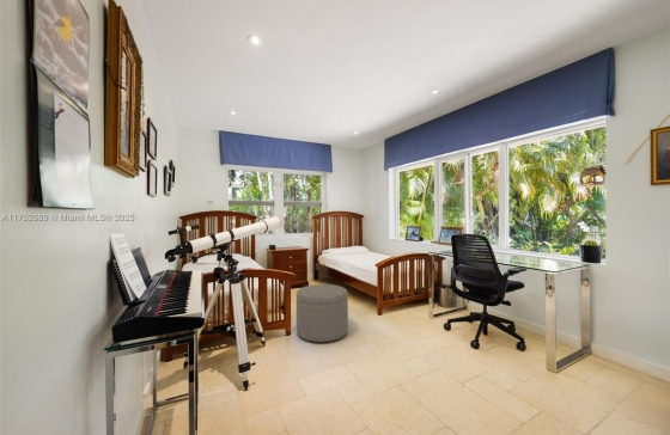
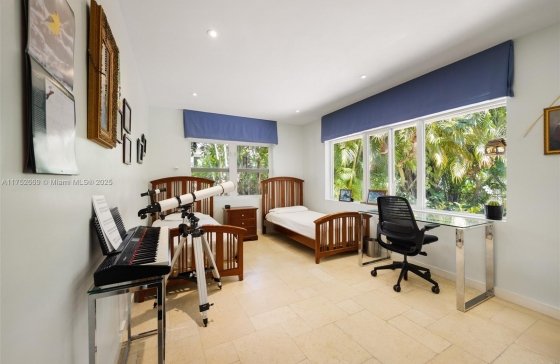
- ottoman (322, 310)
